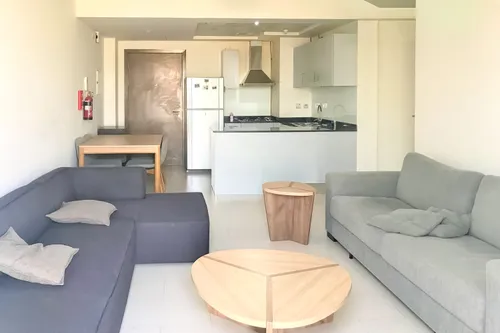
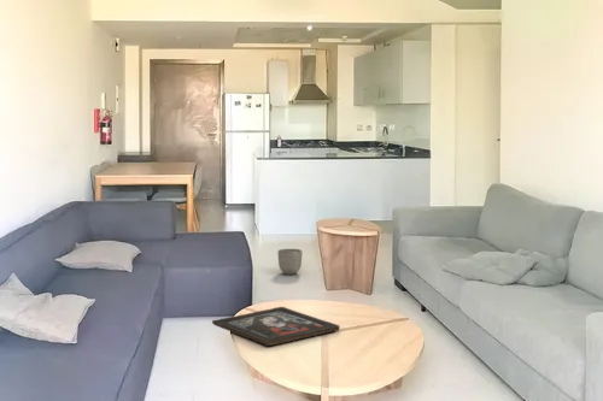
+ religious icon (274, 324)
+ planter (289, 261)
